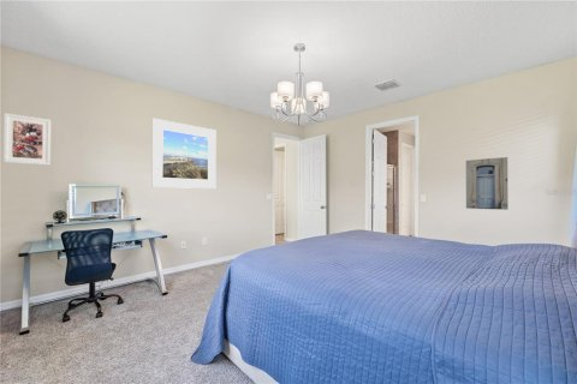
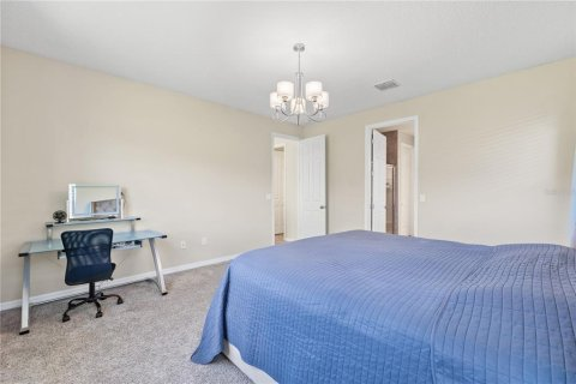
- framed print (28, 139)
- wall art (486, 184)
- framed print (186, 156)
